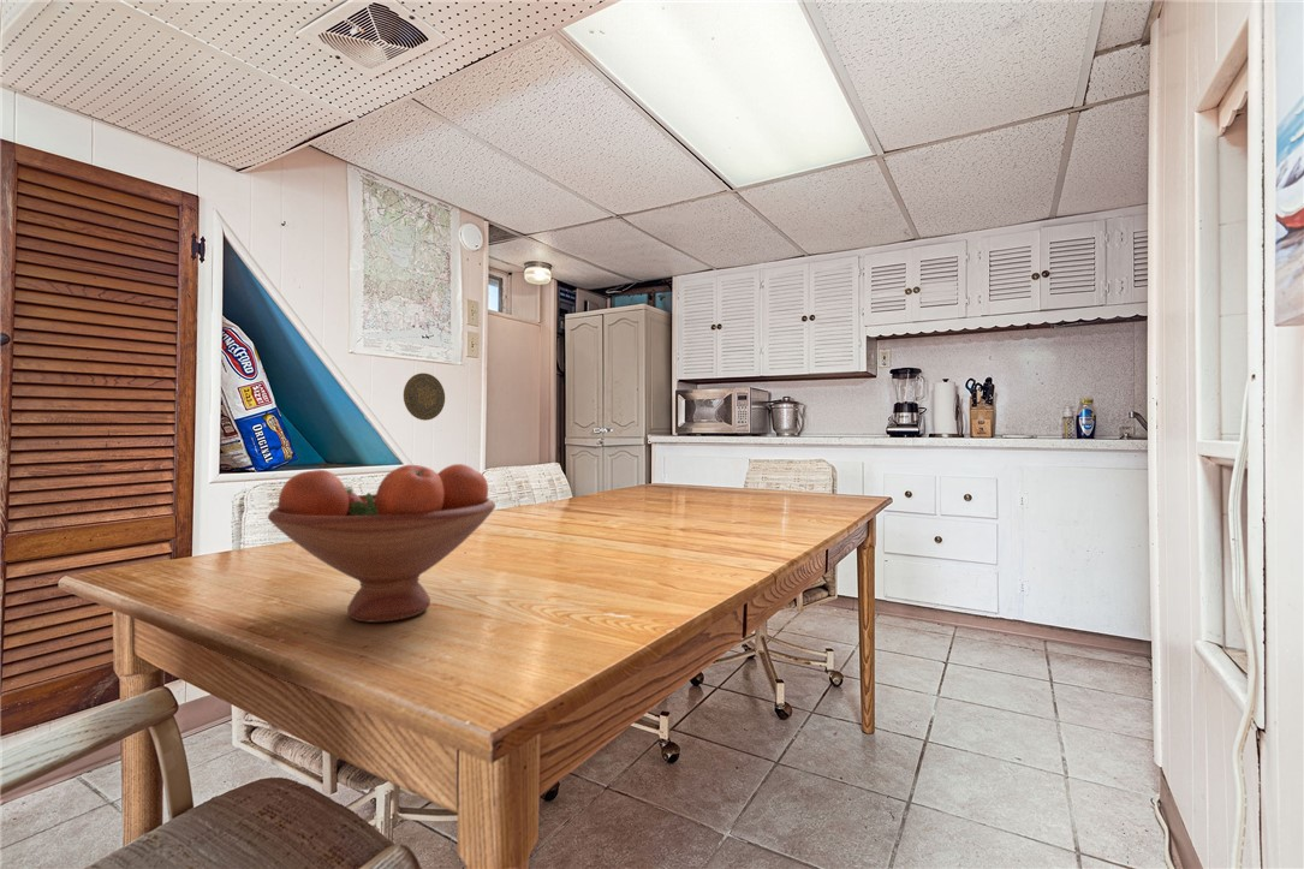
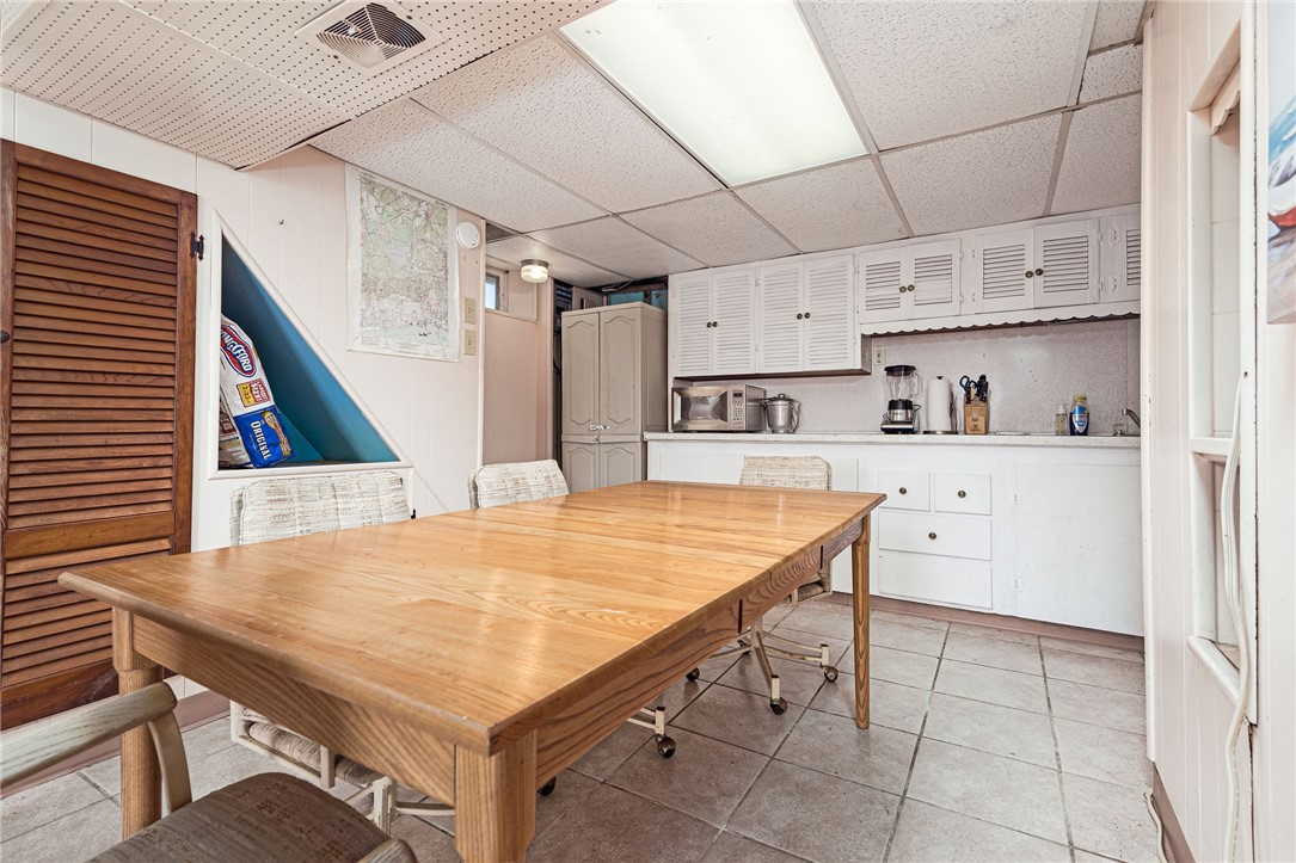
- decorative plate (425, 397)
- fruit bowl (389, 536)
